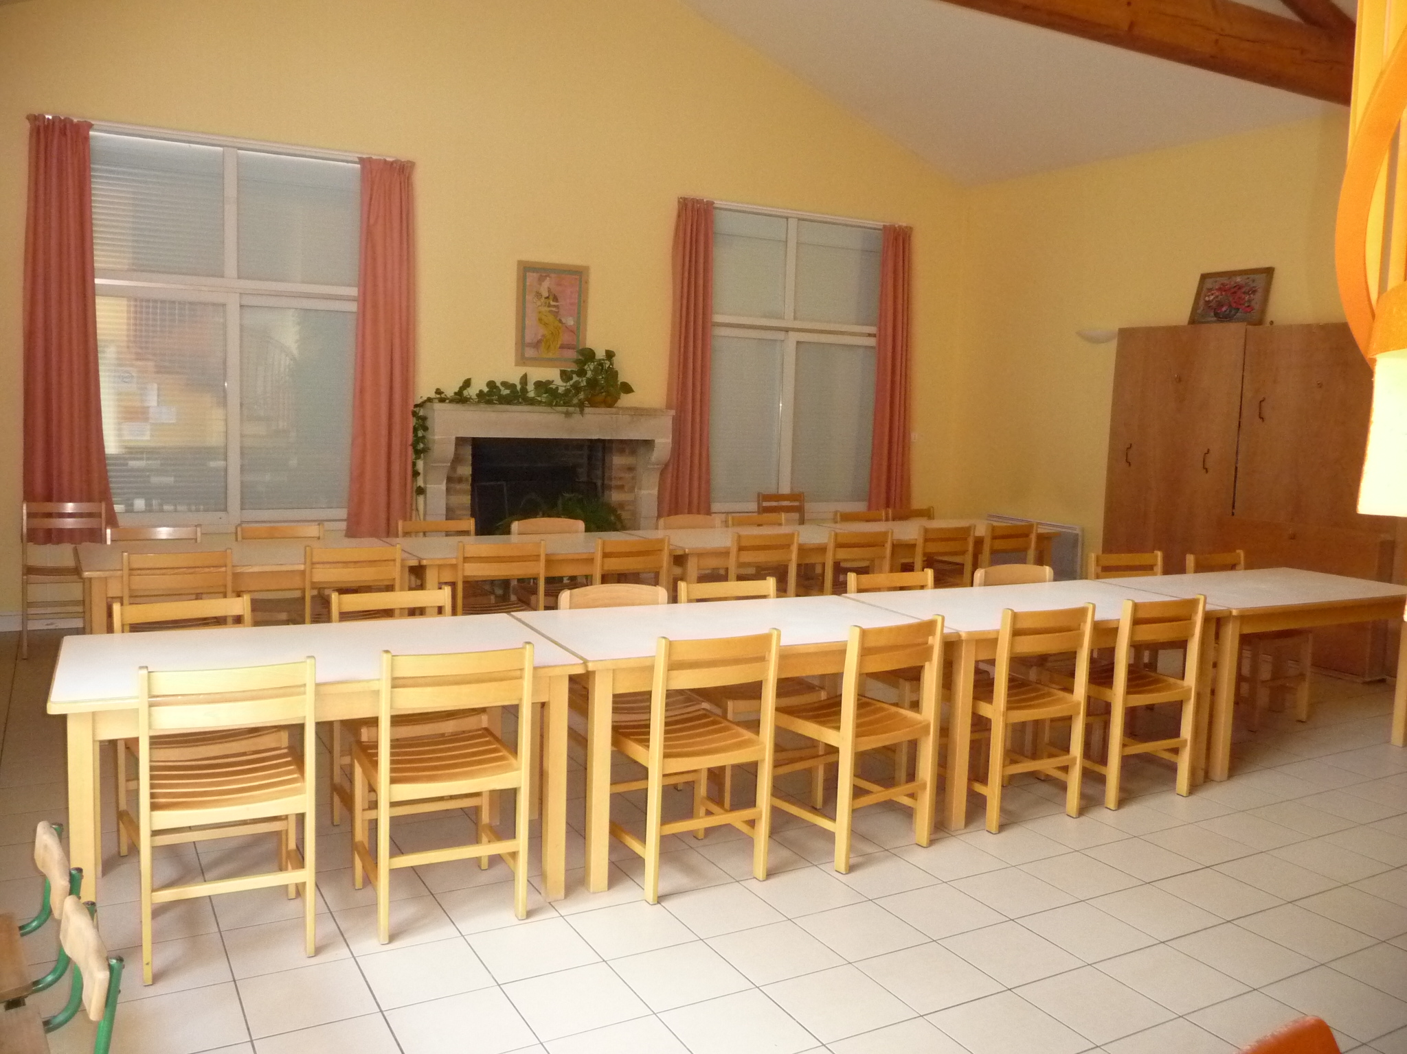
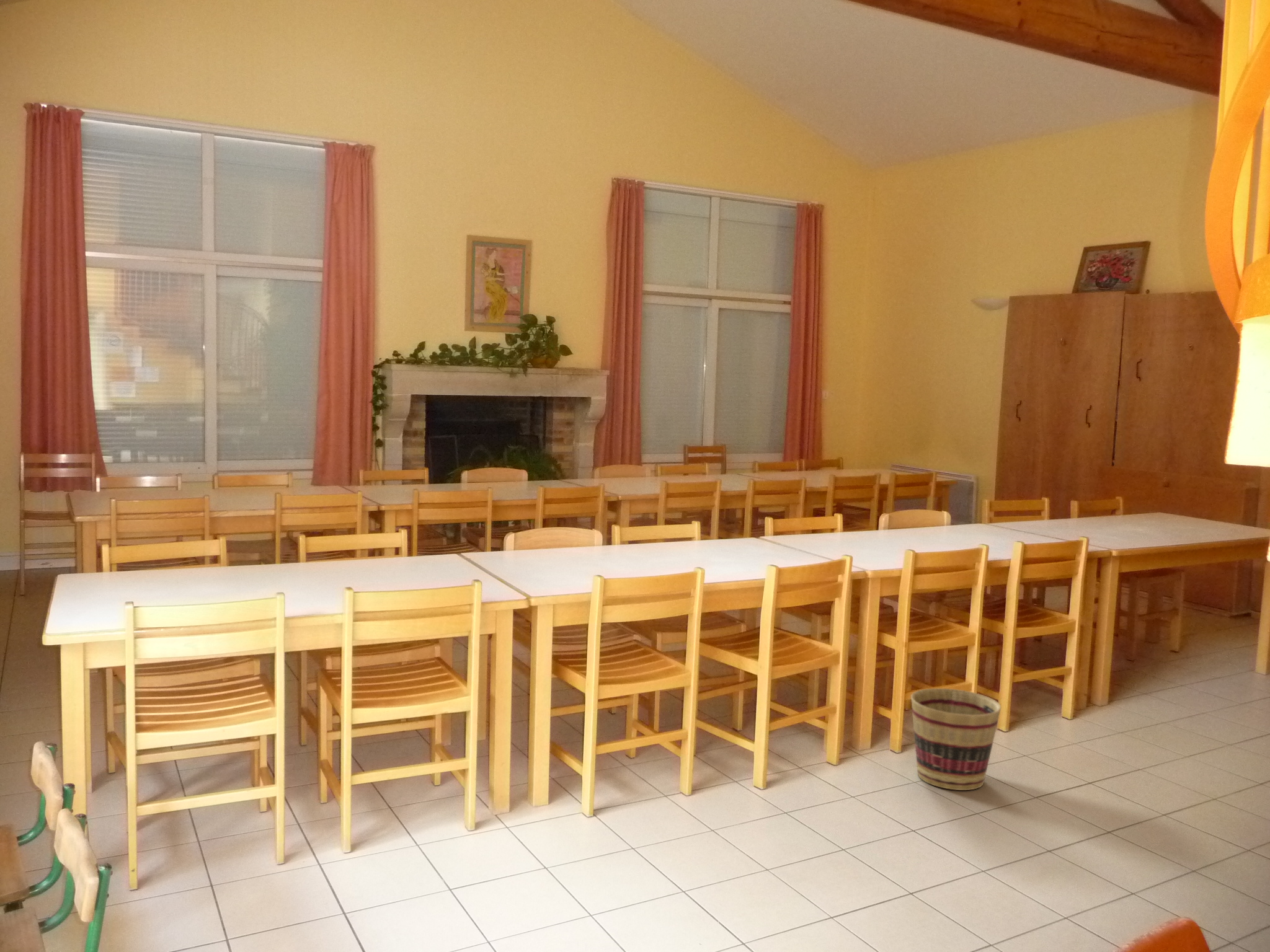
+ basket (952, 739)
